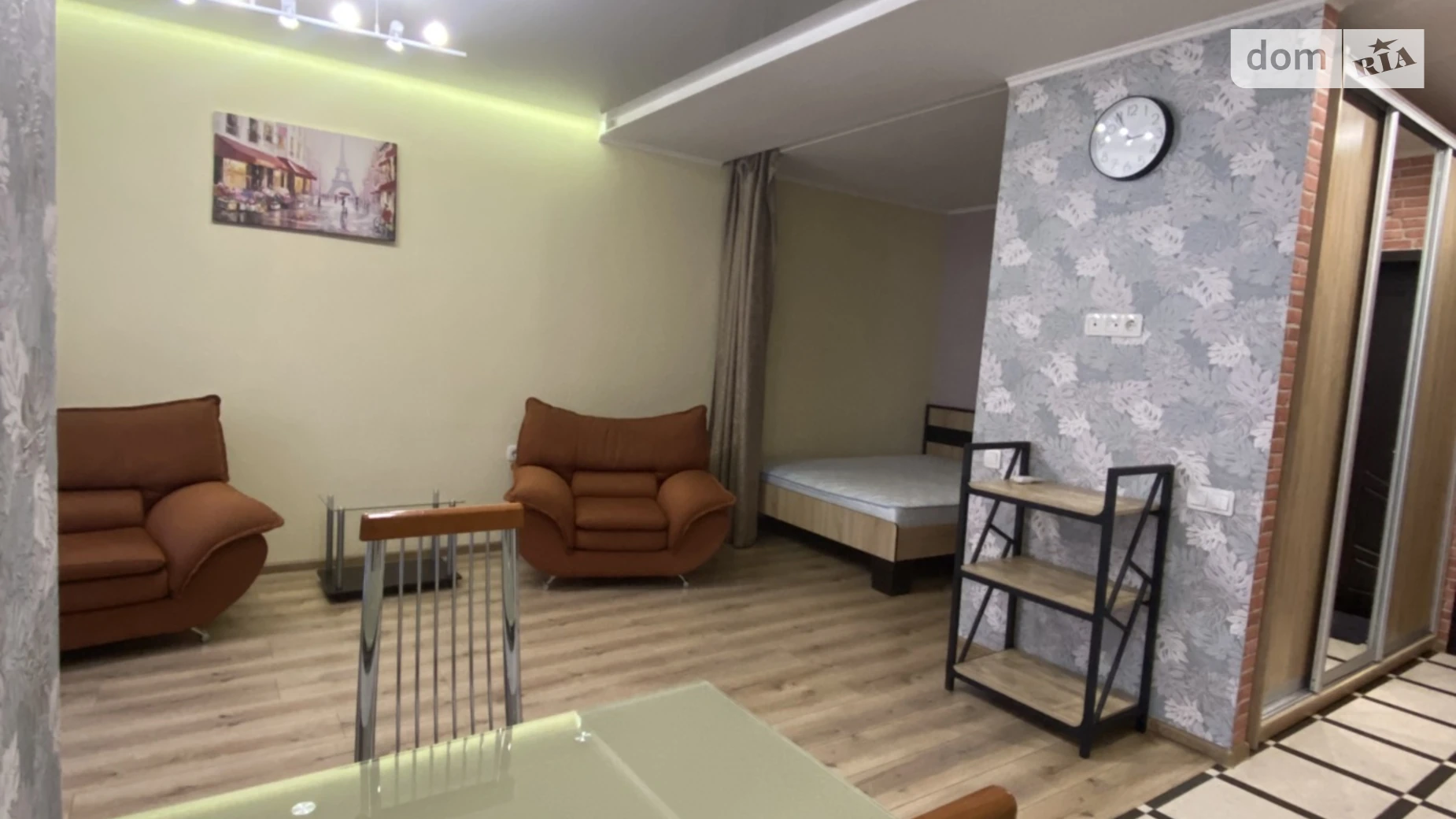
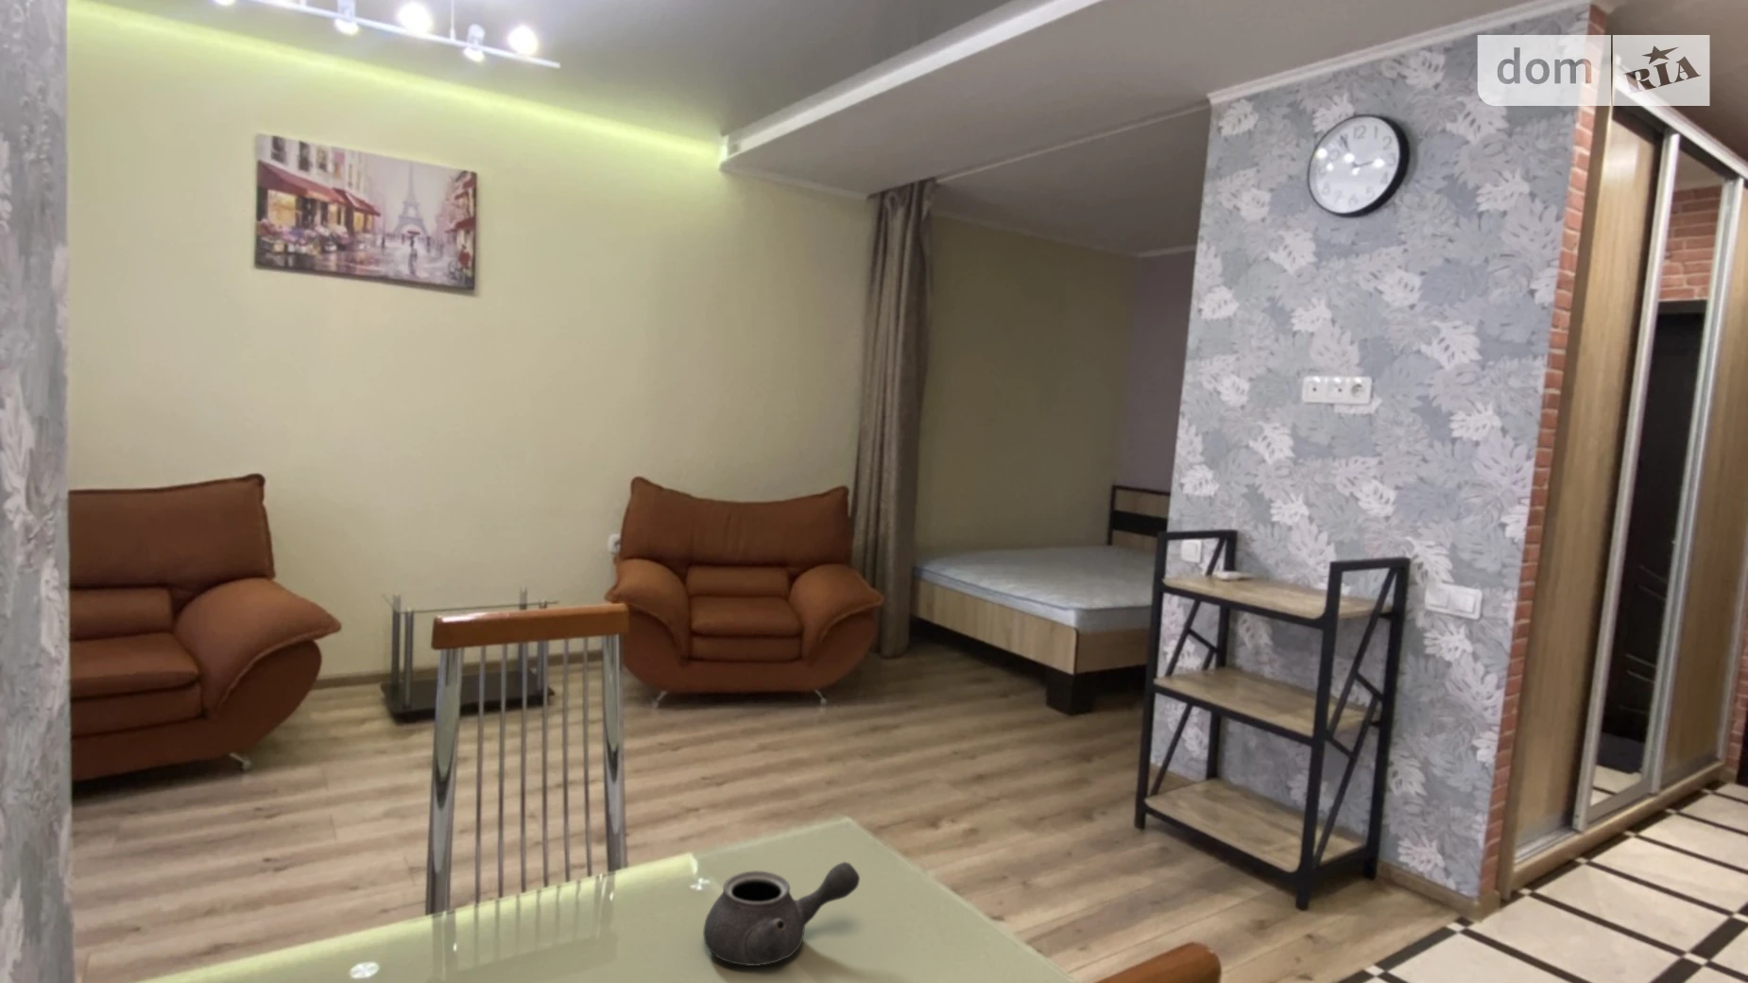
+ teapot (784, 909)
